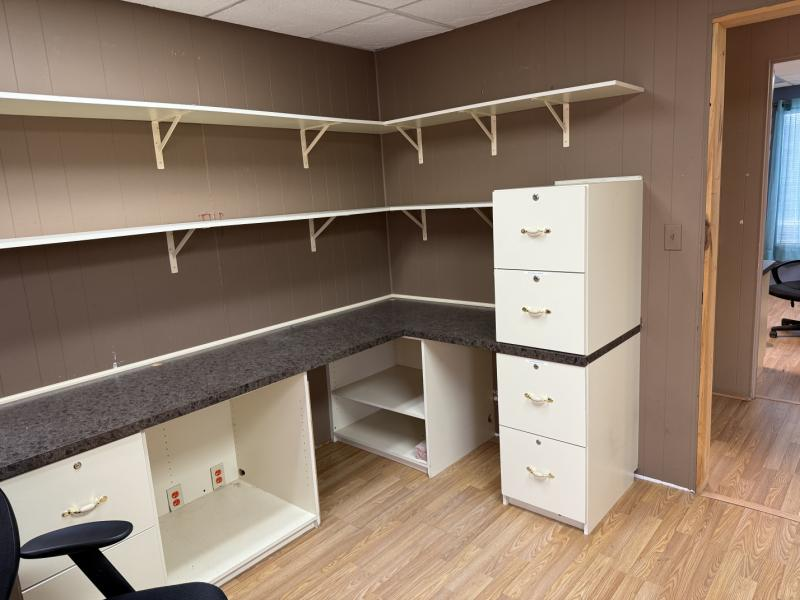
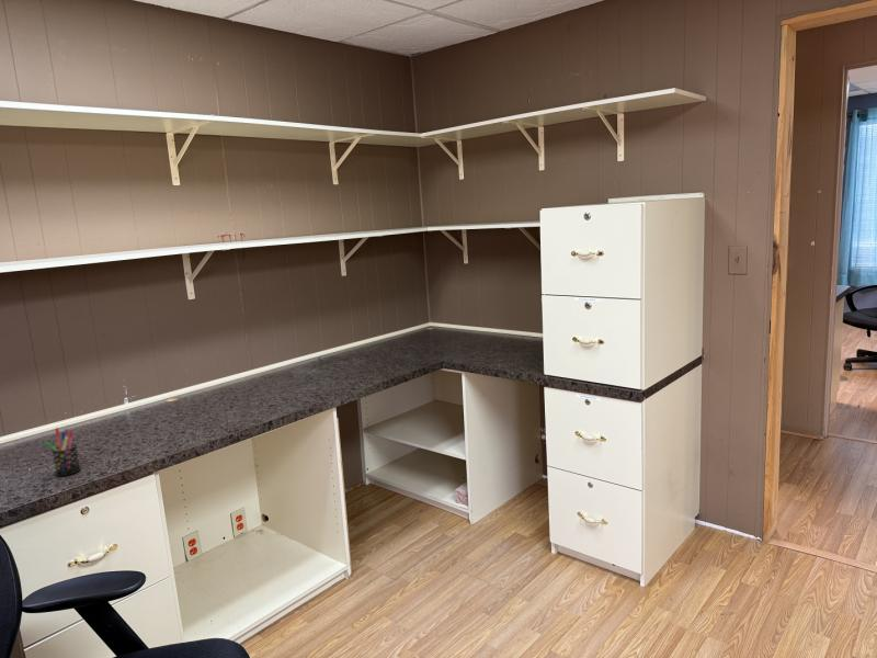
+ pen holder (61, 451)
